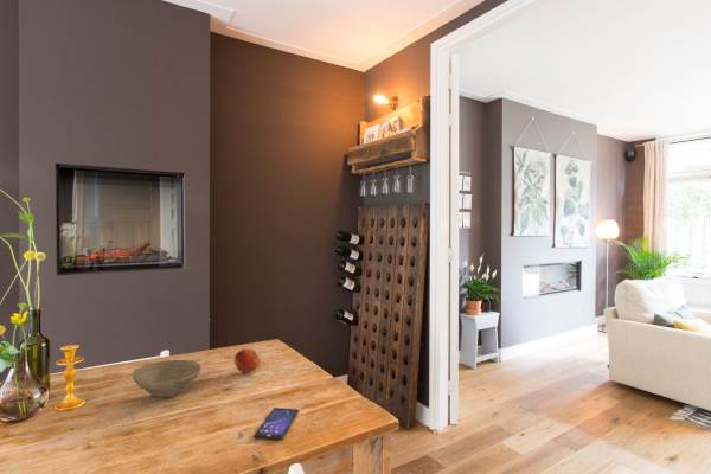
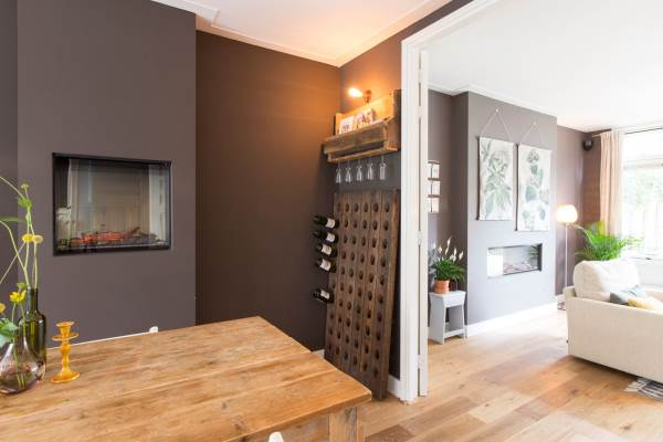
- smartphone (277, 422)
- bowl (167, 382)
- fruit (246, 360)
